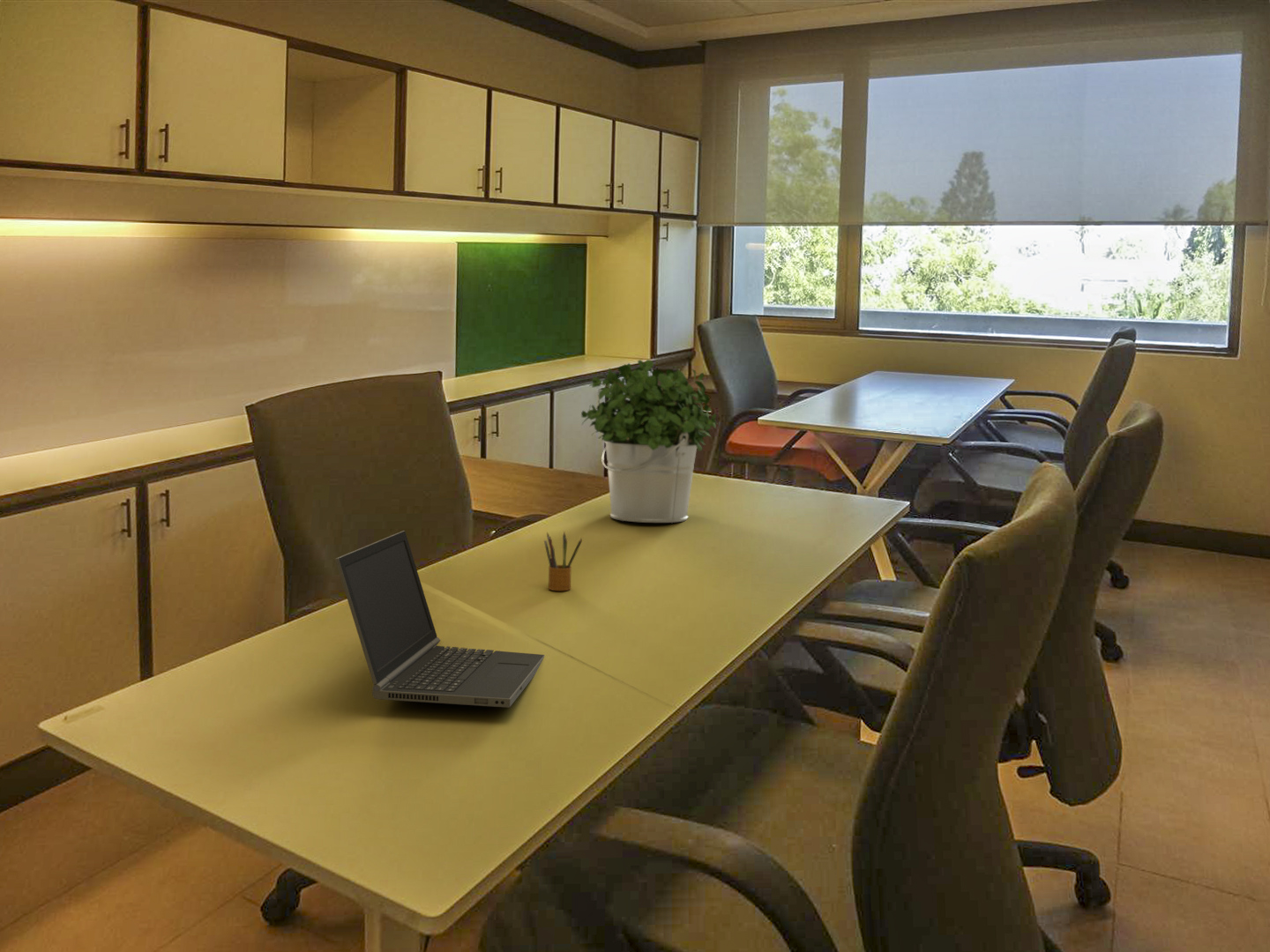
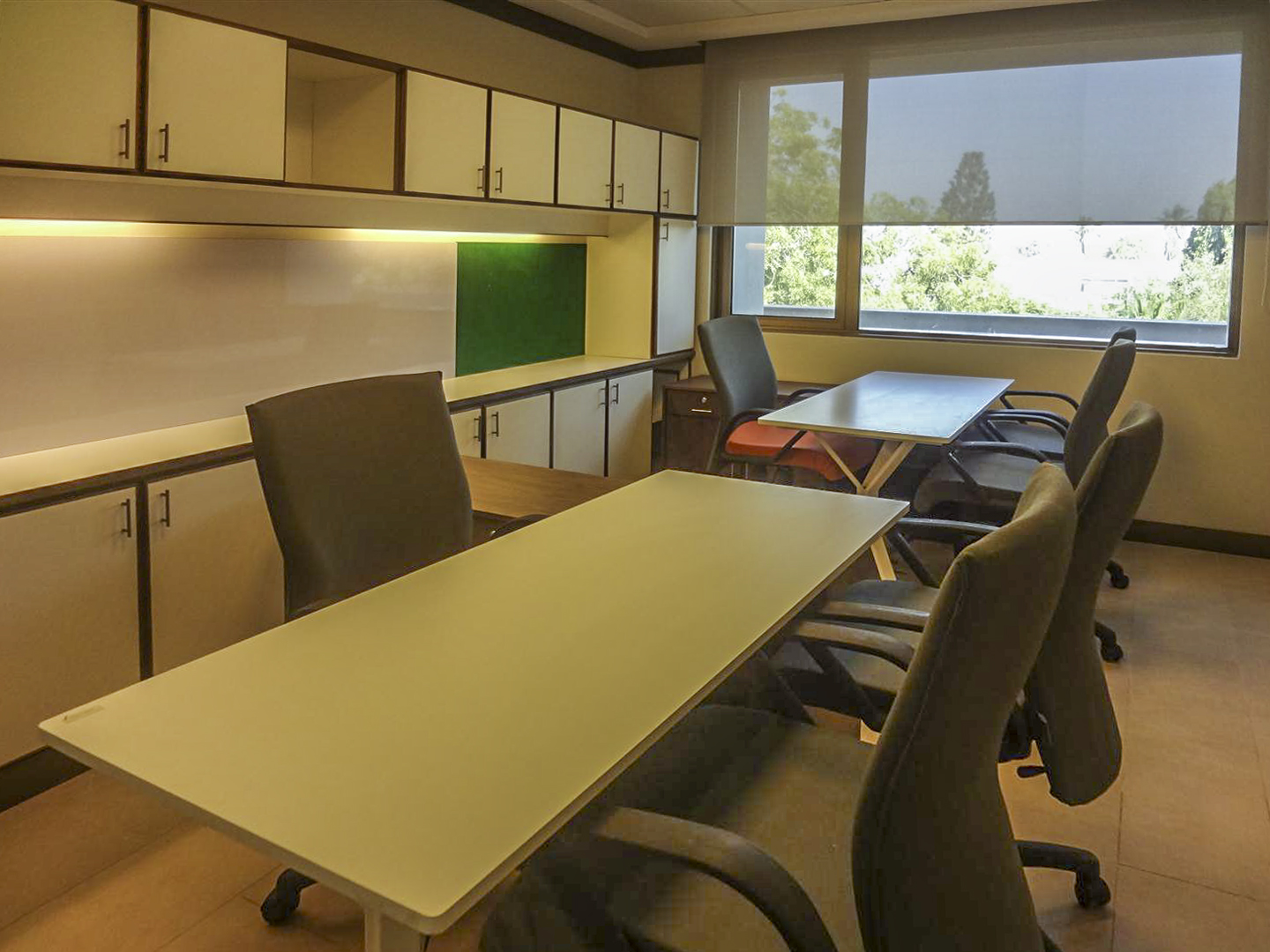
- laptop computer (431, 619)
- potted plant (649, 440)
- pencil box (563, 561)
